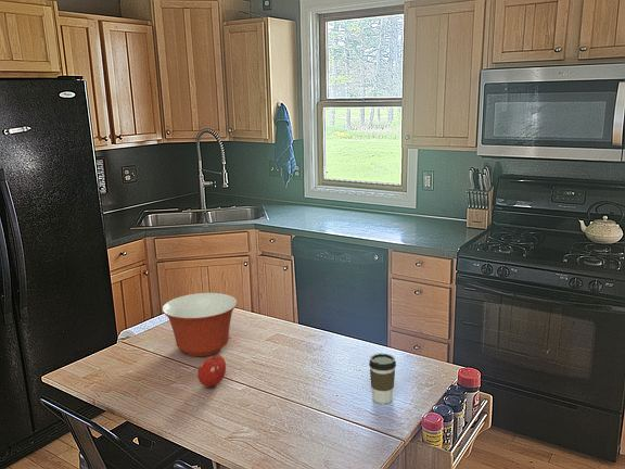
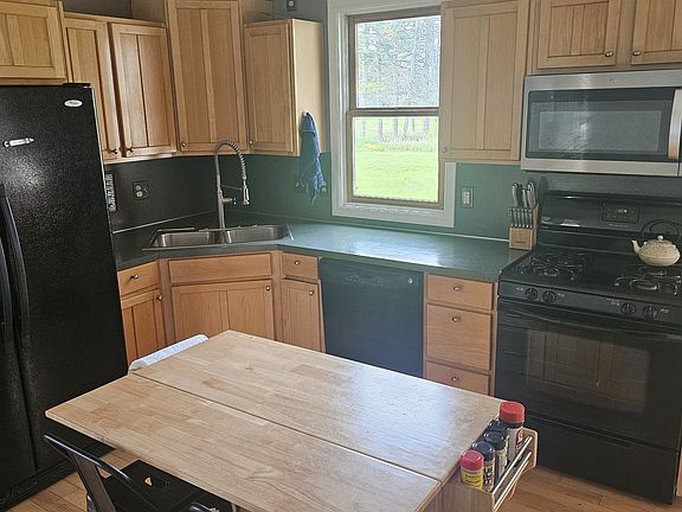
- fruit (212, 369)
- coffee cup (382, 378)
- mixing bowl (201, 326)
